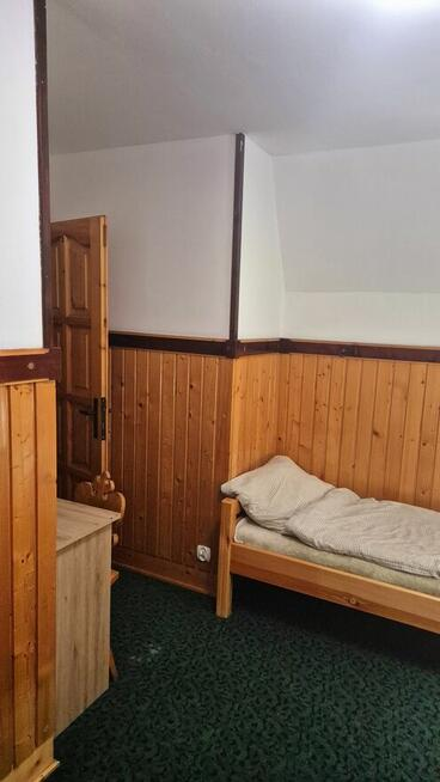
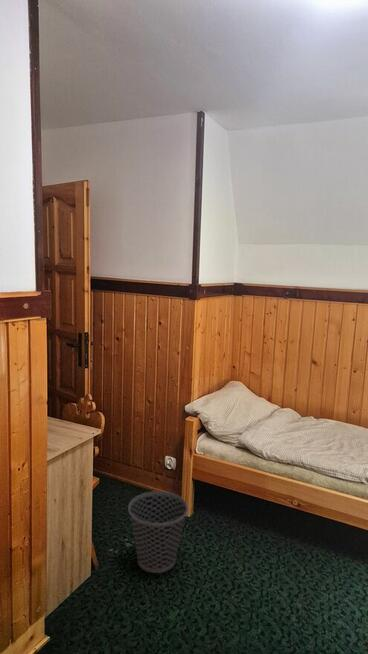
+ wastebasket (157, 533)
